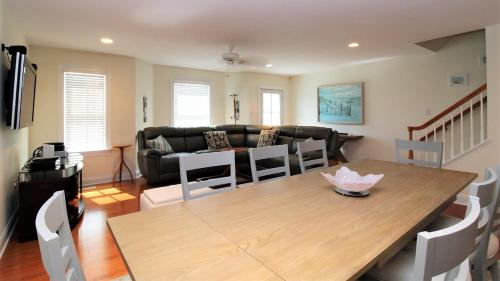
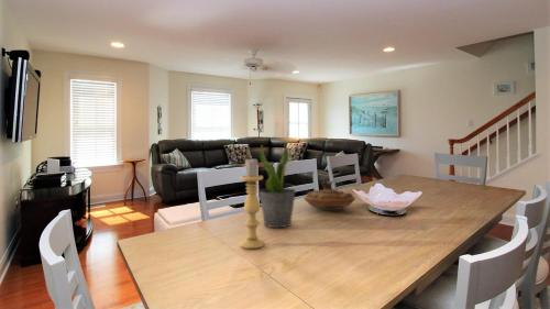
+ candle holder (252, 200)
+ decorative bowl (329, 195)
+ potted plant (277, 183)
